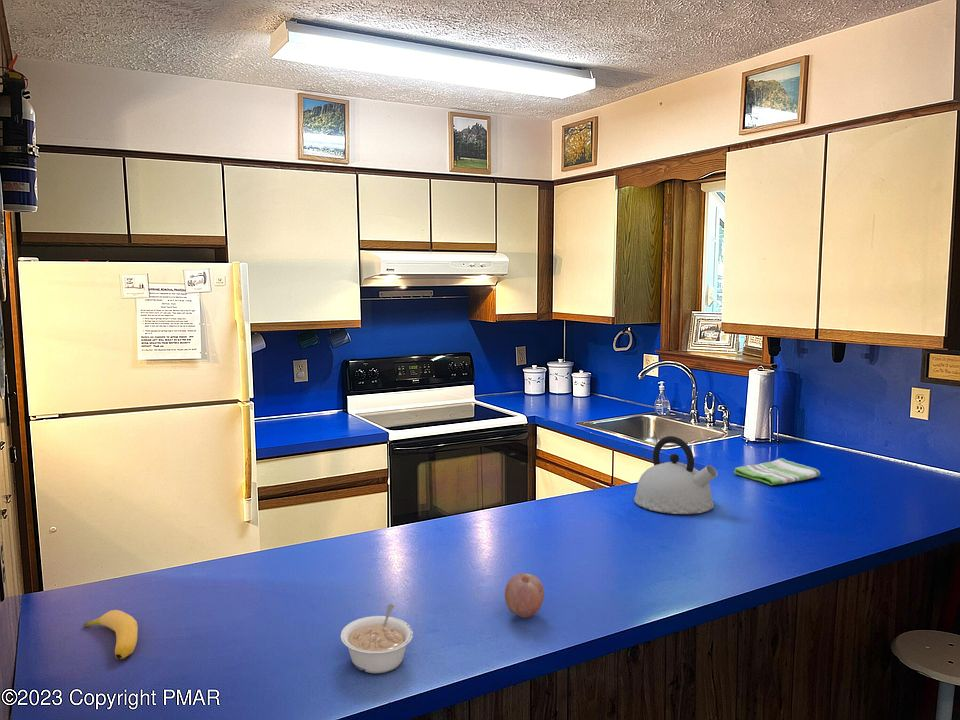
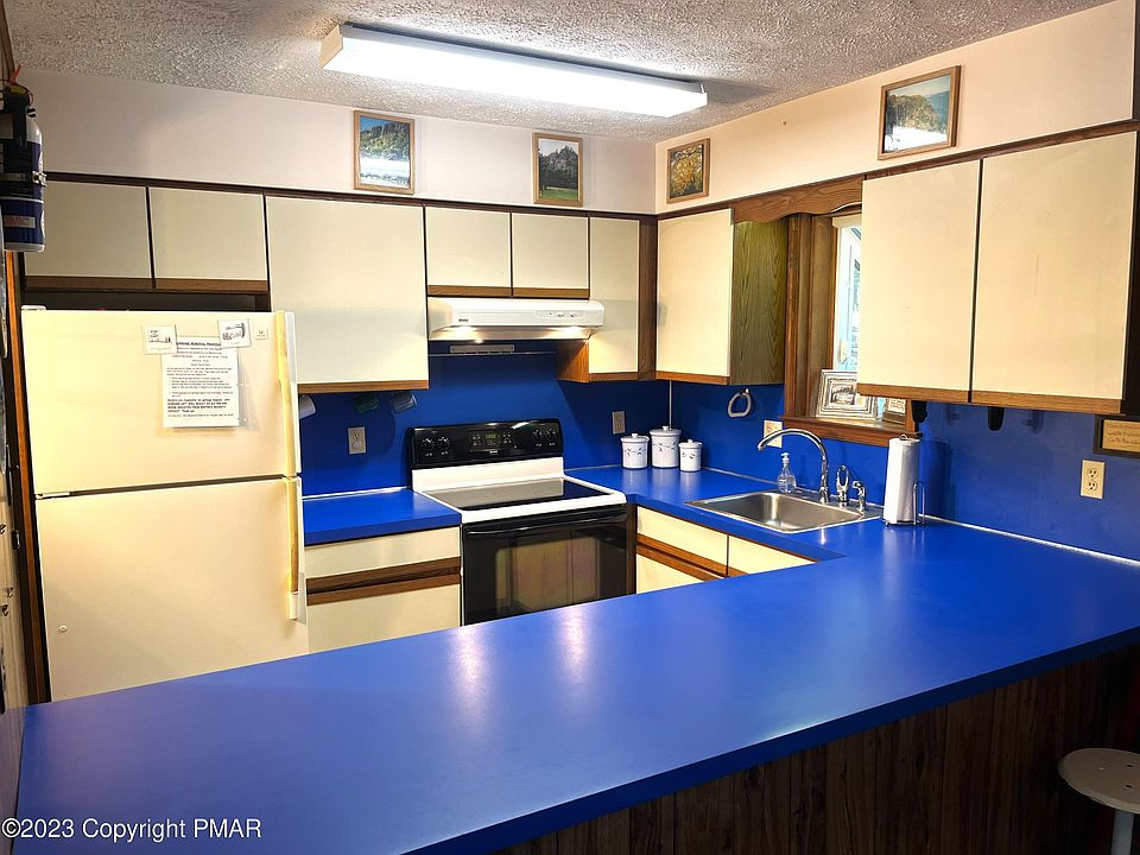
- kettle (677, 470)
- banana (113, 630)
- fruit (524, 595)
- legume (376, 642)
- dish towel (776, 471)
